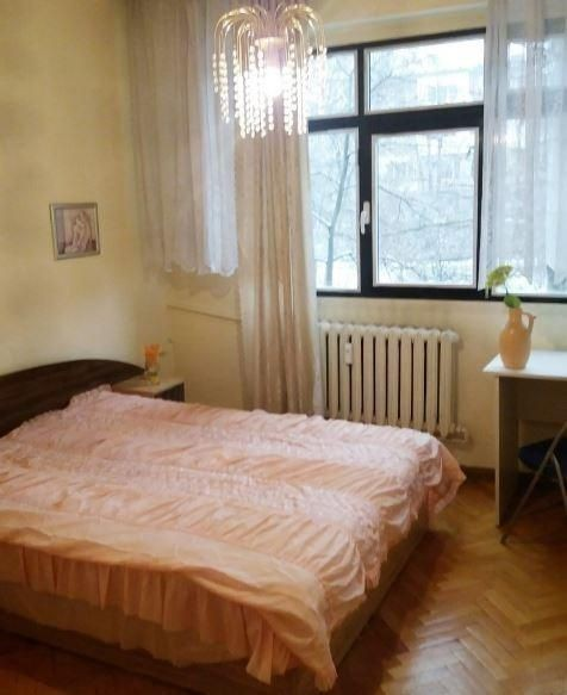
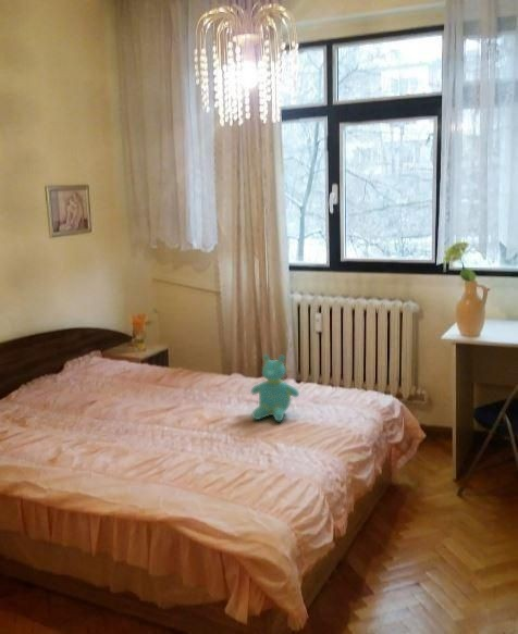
+ teddy bear (271, 386)
